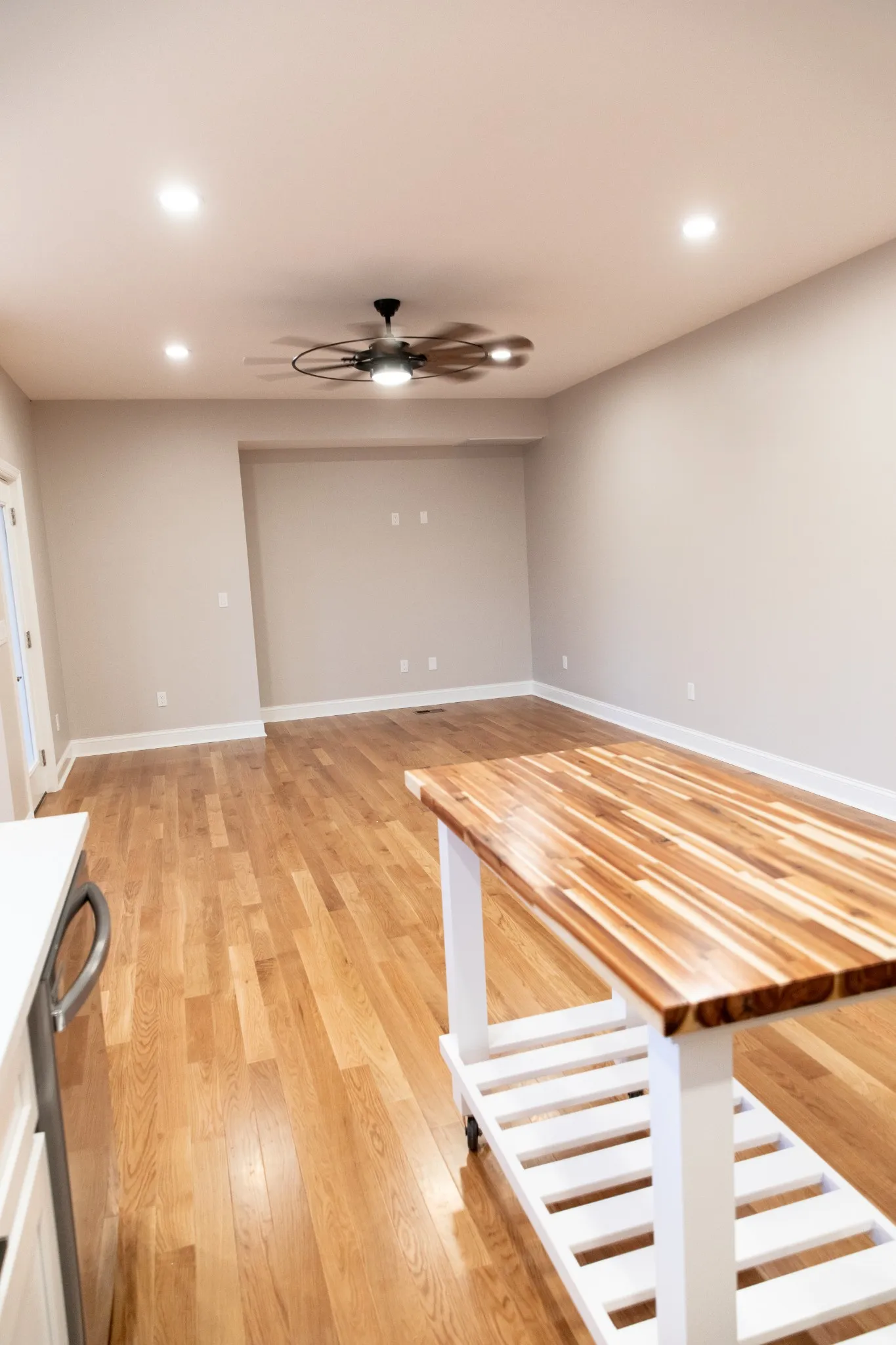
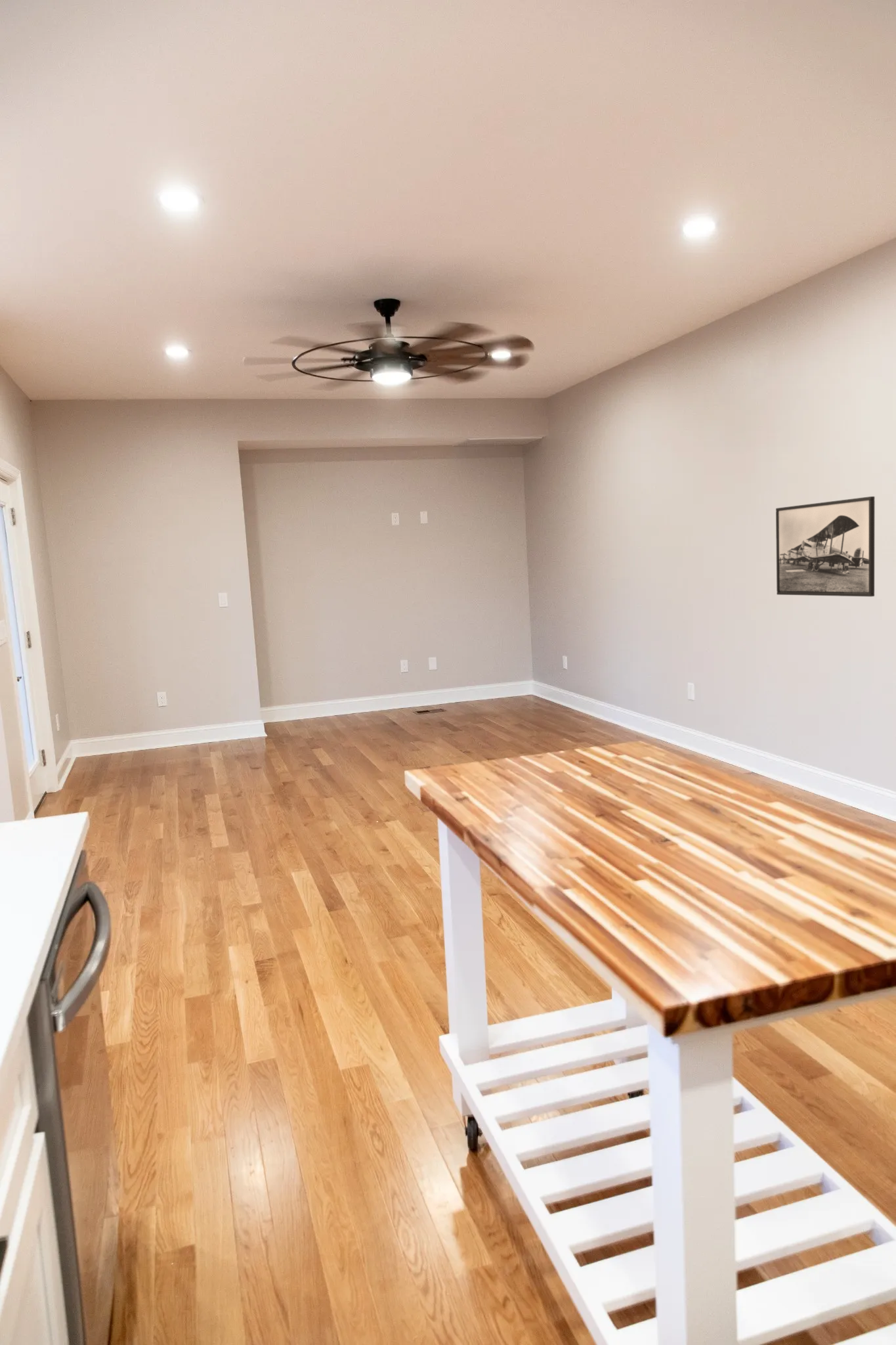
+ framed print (822, 549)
